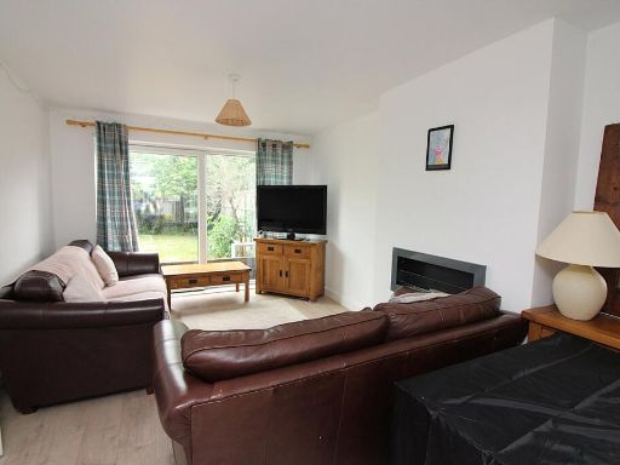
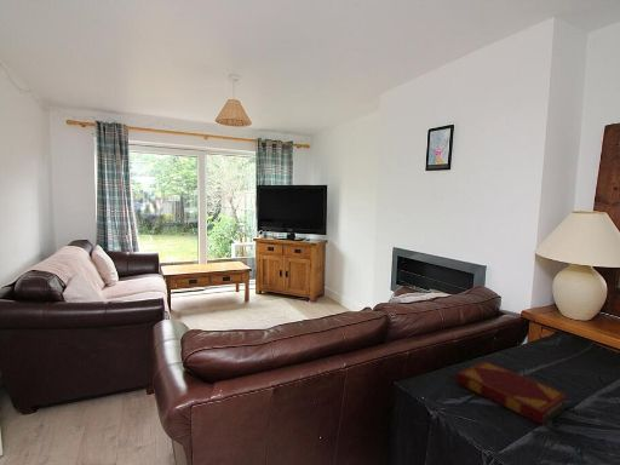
+ hardback book (509, 388)
